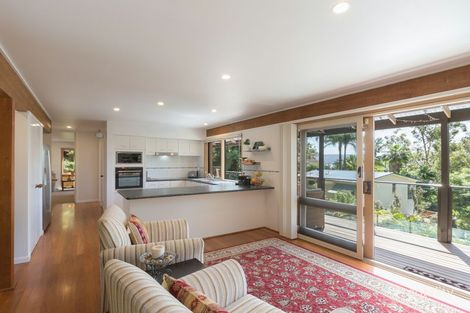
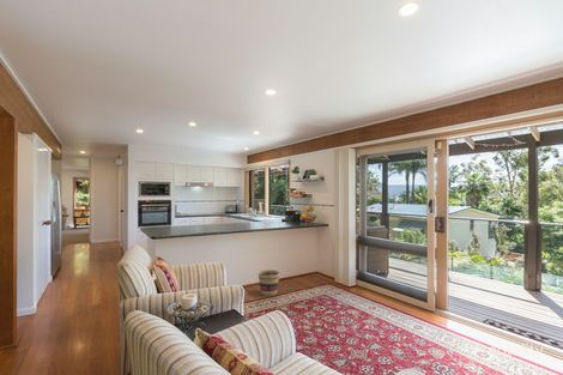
+ basket (268, 283)
